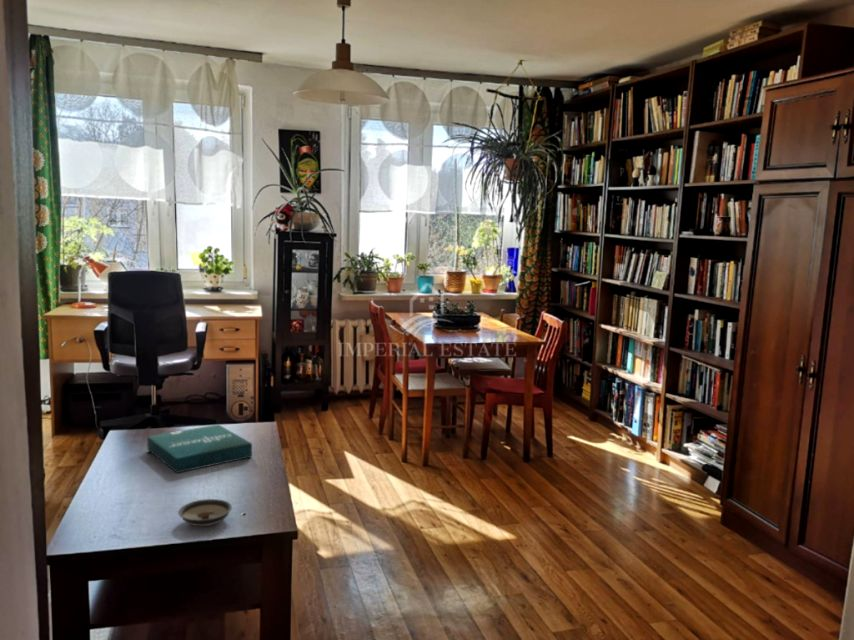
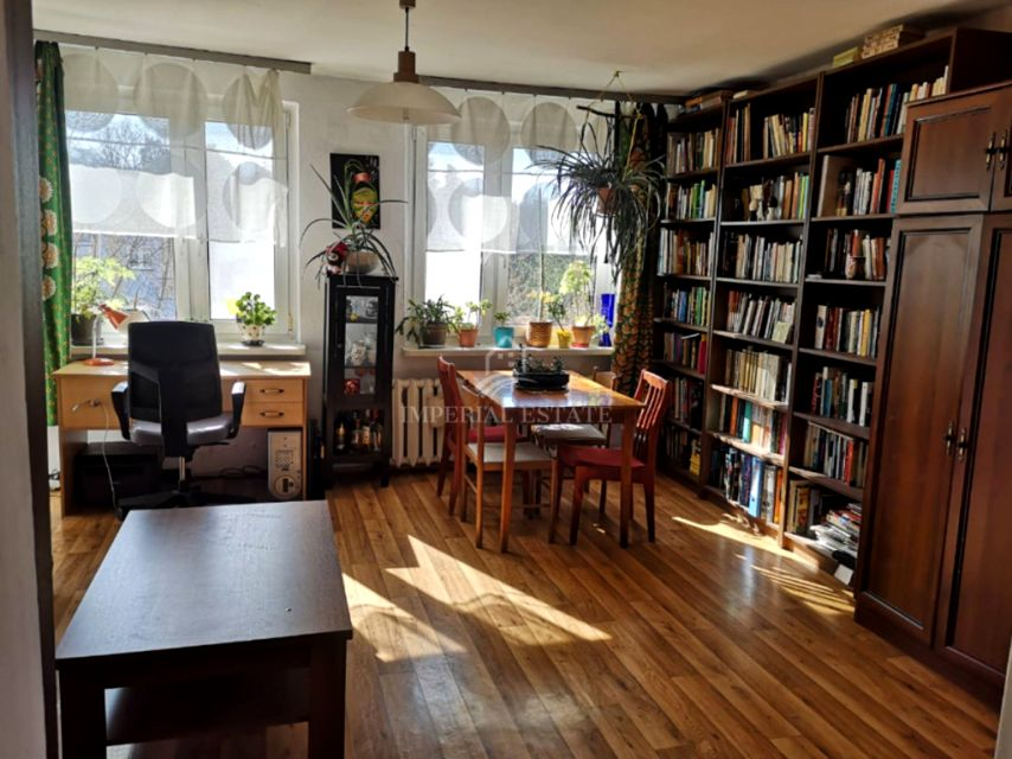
- pizza box (199, 446)
- saucer (205, 514)
